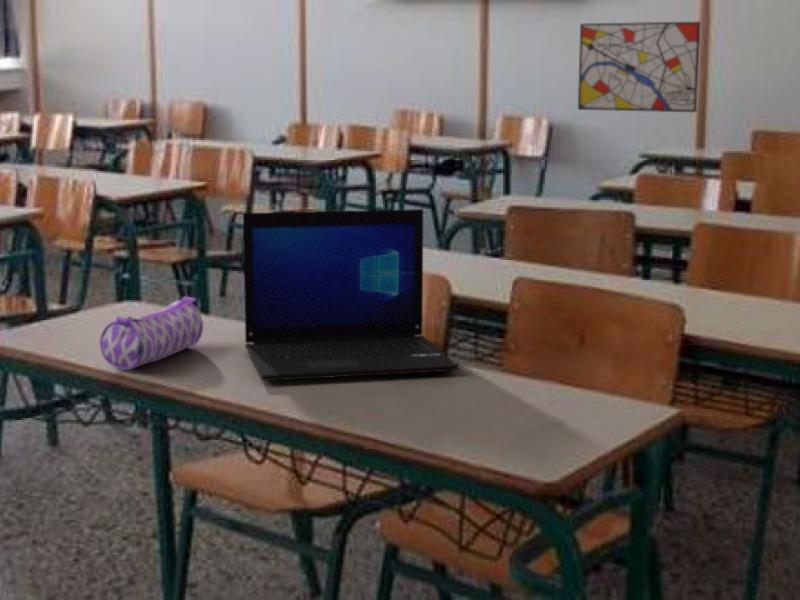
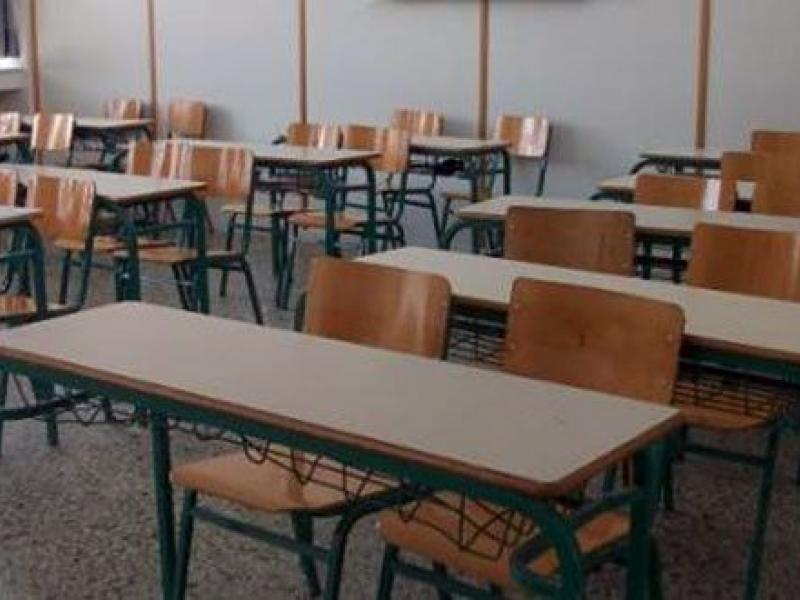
- laptop (347, 290)
- wall art (637, 67)
- pencil case (152, 331)
